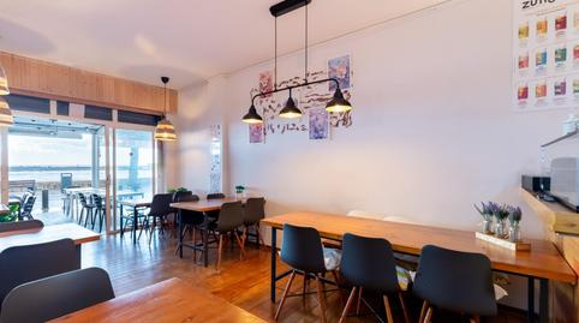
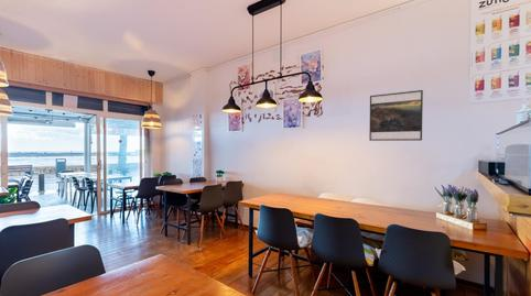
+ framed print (394, 117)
